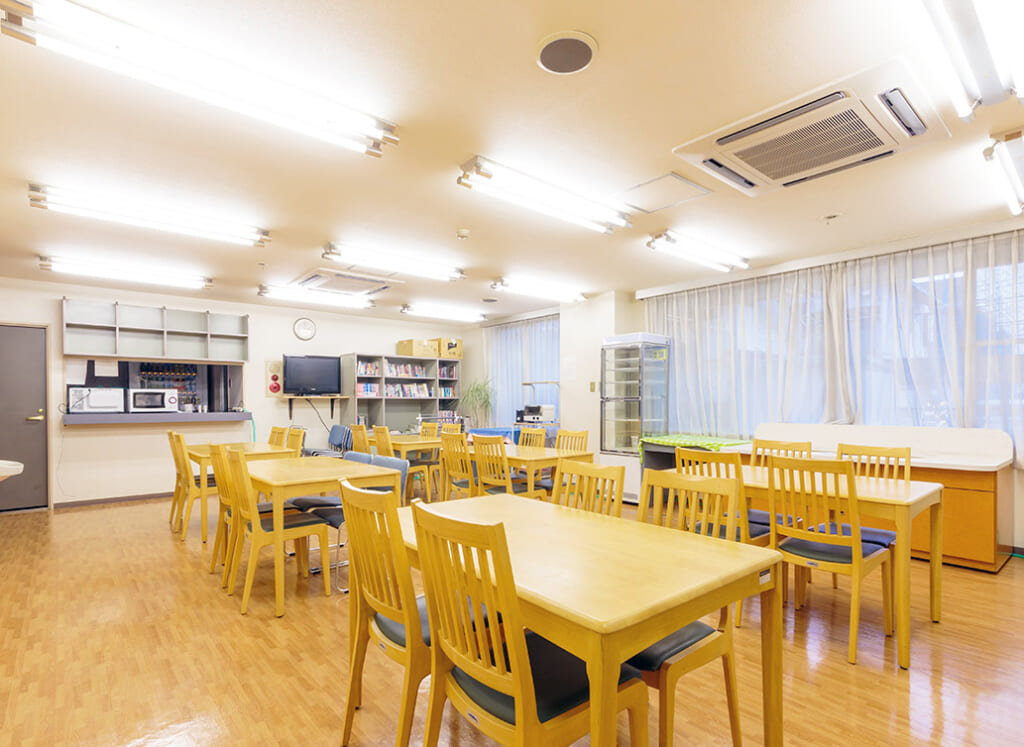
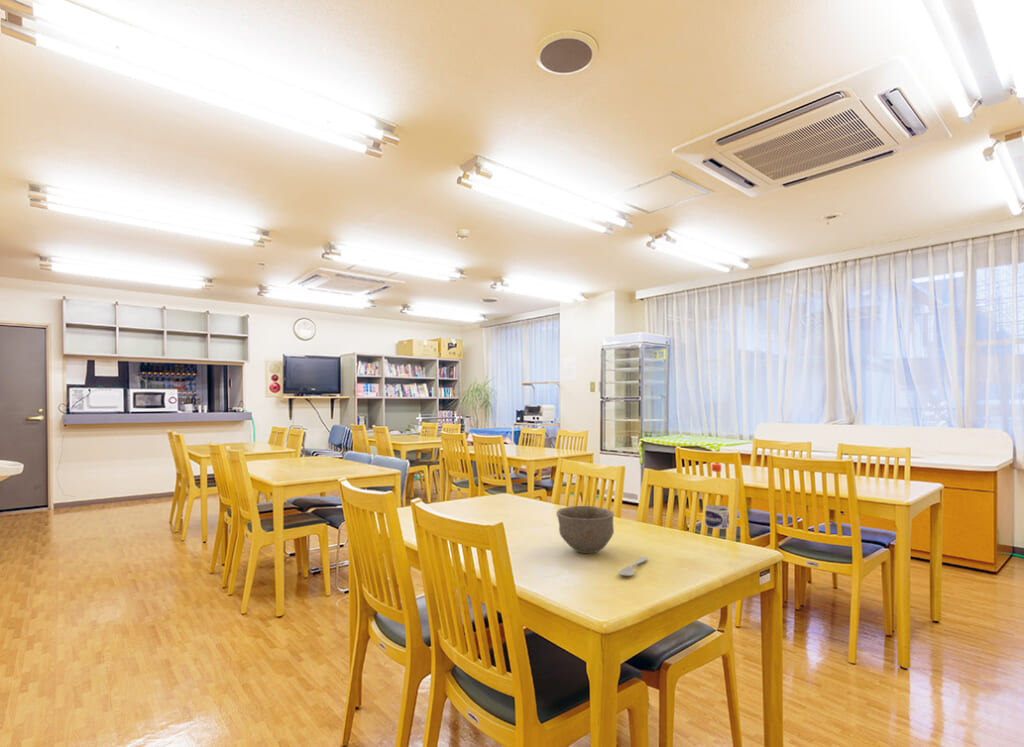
+ water bottle (716, 509)
+ bowl (585, 531)
+ spoon (634, 564)
